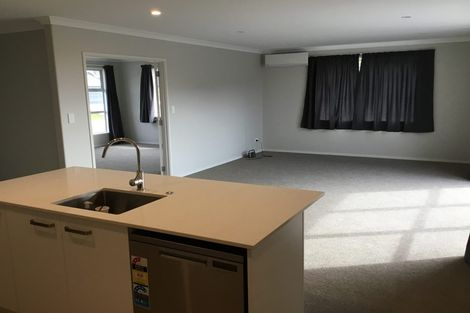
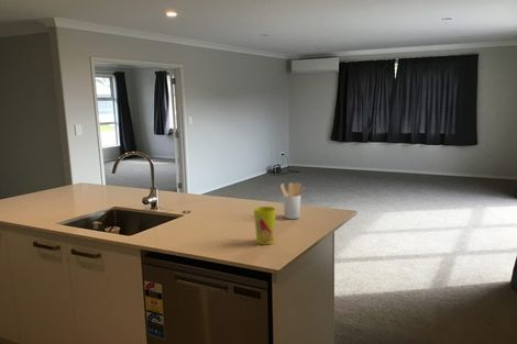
+ cup (265, 225)
+ utensil holder (293, 199)
